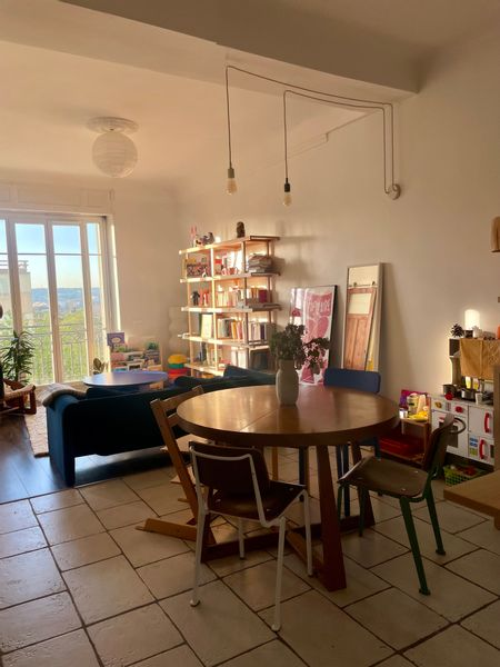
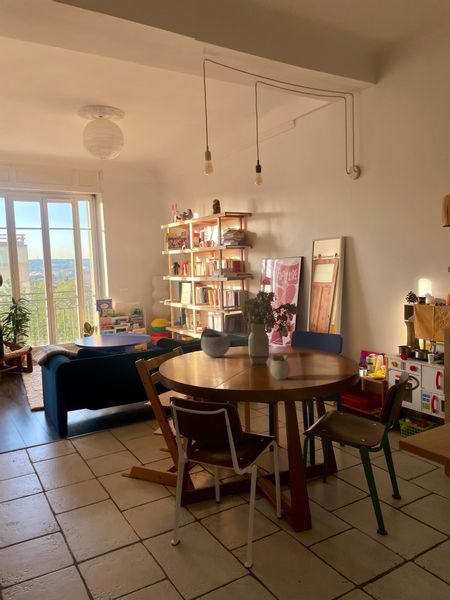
+ mug (280, 366)
+ bowl (216, 345)
